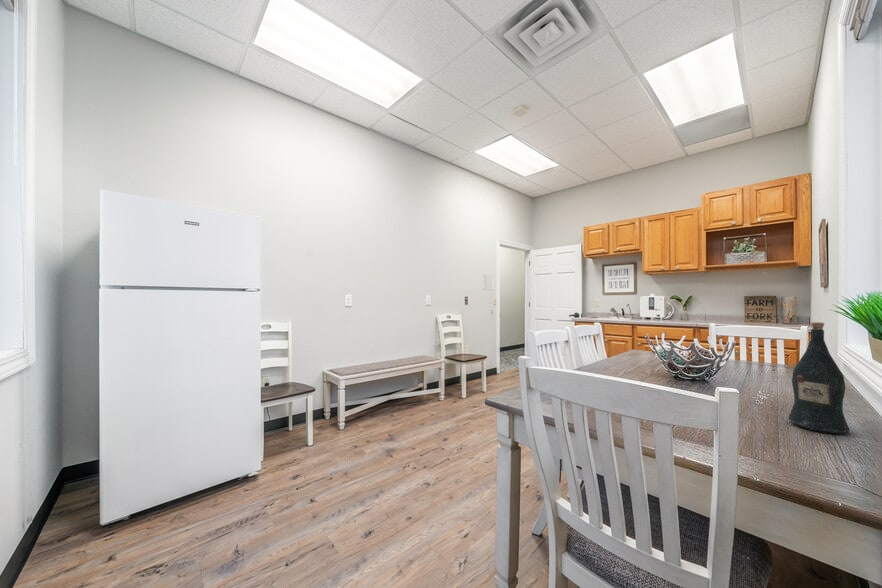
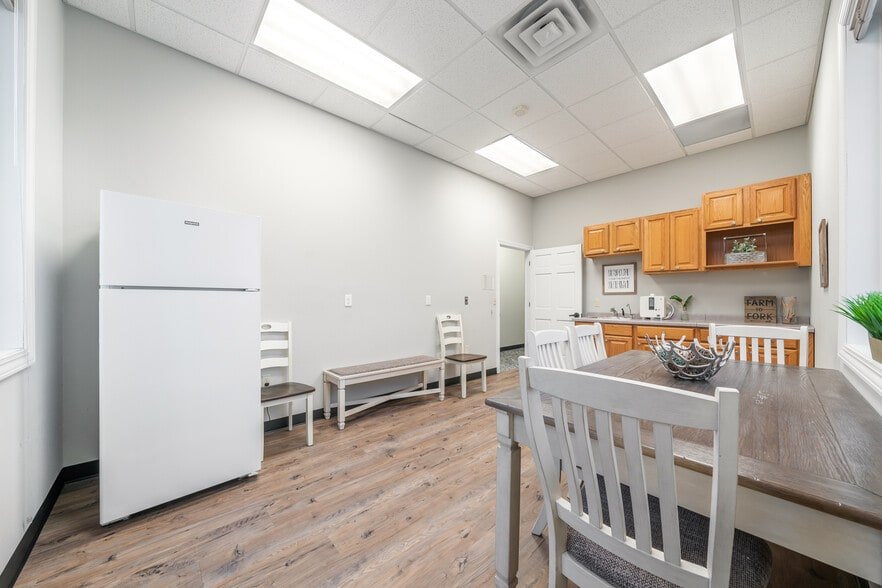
- wine bottle (817, 374)
